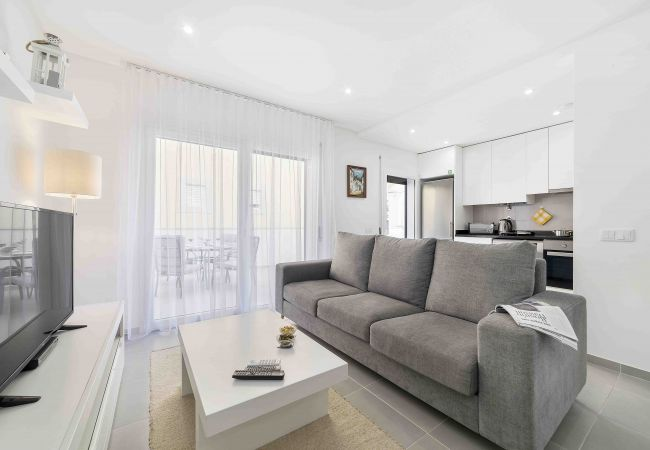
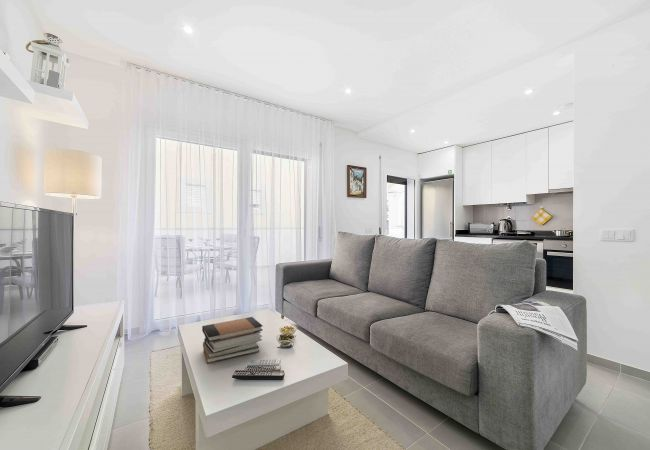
+ book stack (232, 338)
